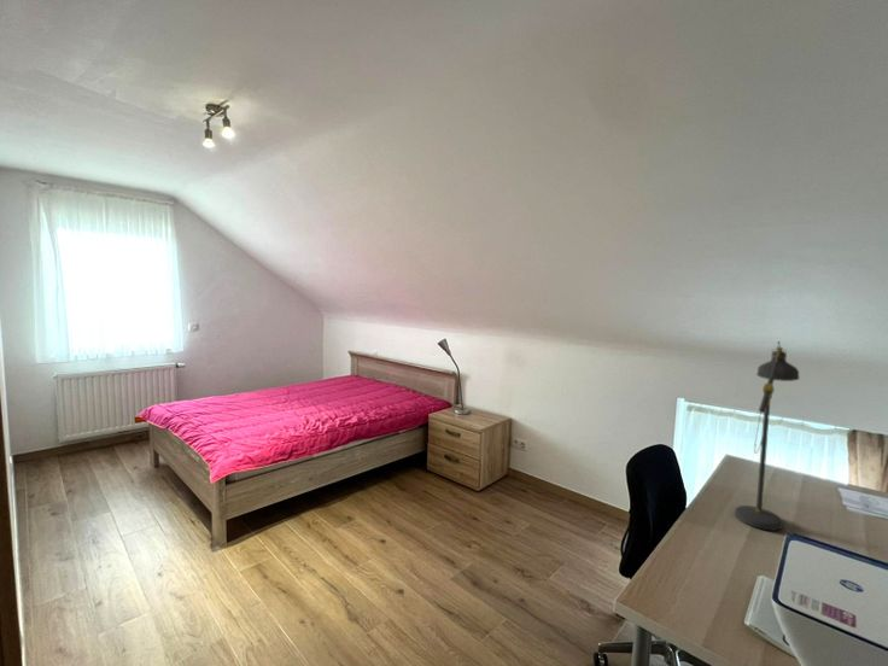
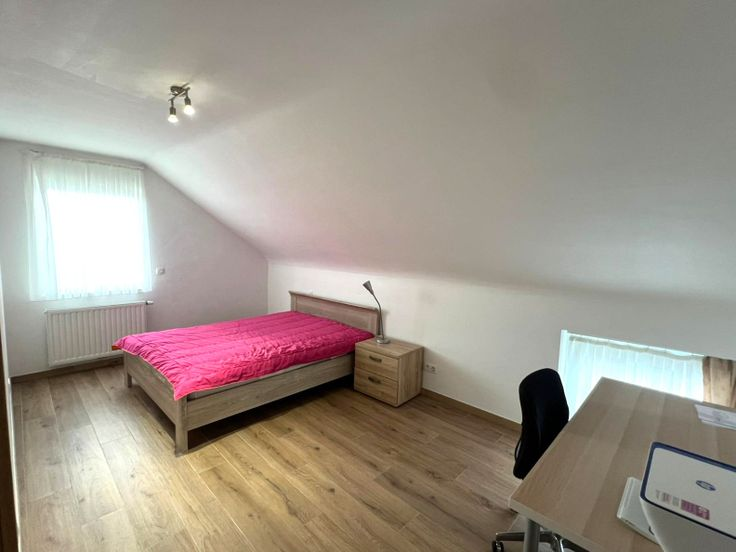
- desk lamp (767, 430)
